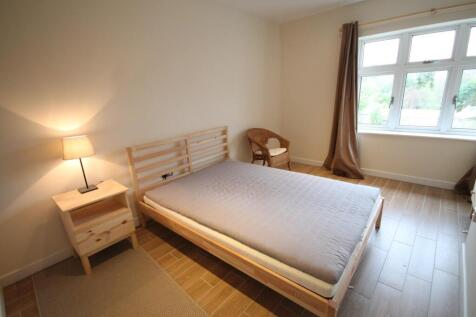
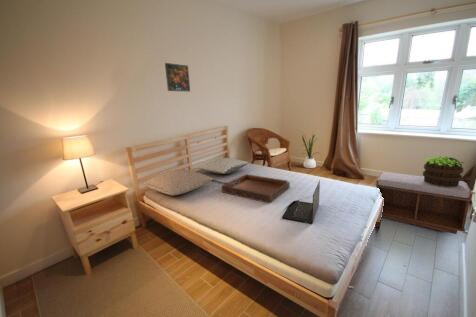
+ house plant (308, 148)
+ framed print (178, 78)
+ bench (417, 199)
+ serving tray (256, 186)
+ pillow (223, 165)
+ potted plant (442, 169)
+ laptop (300, 201)
+ pillow (178, 181)
